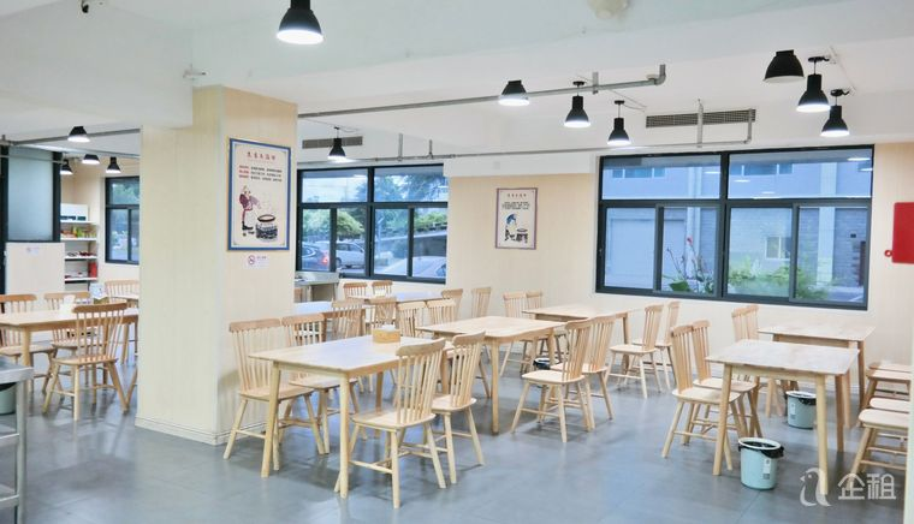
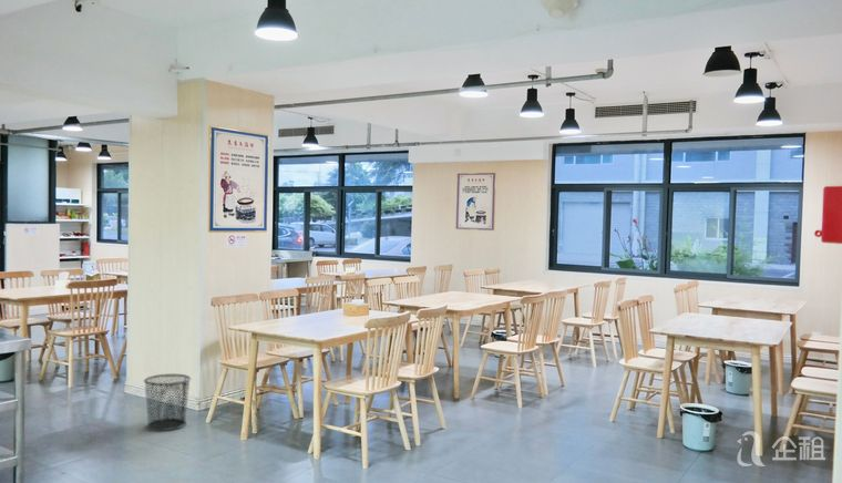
+ trash can (166, 402)
